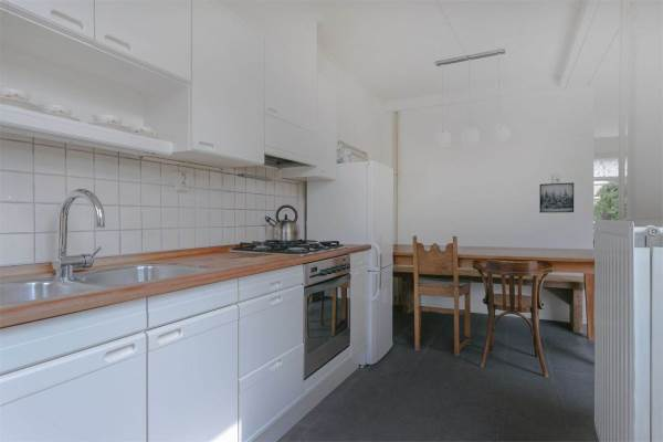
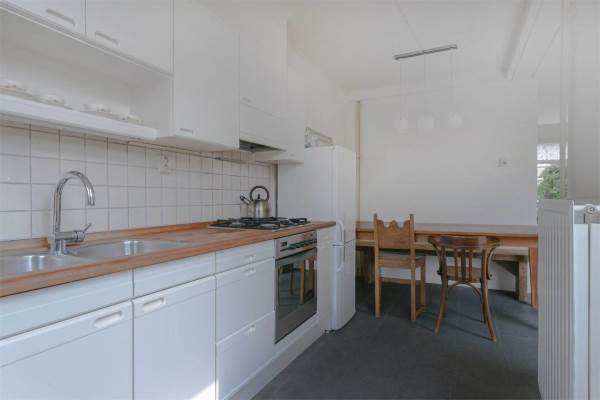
- wall art (556, 198)
